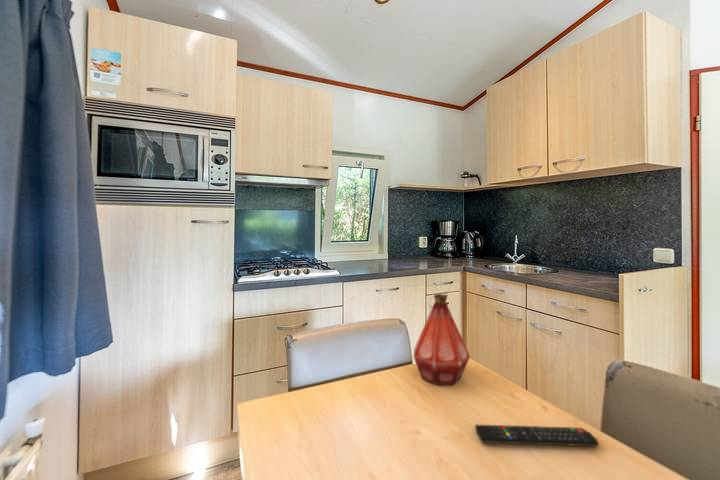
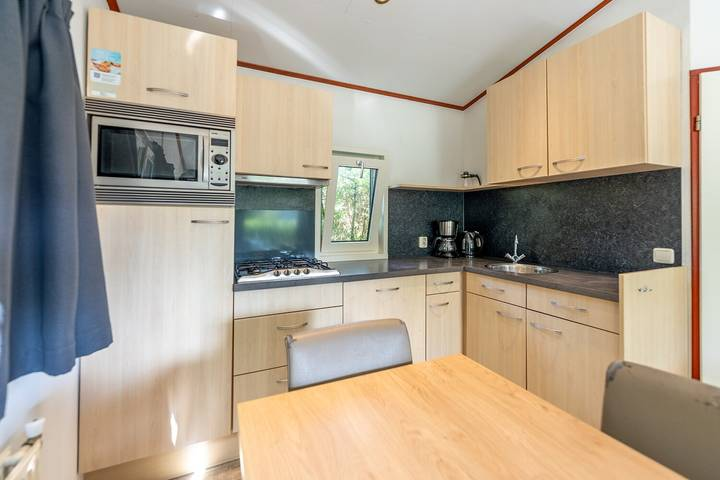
- remote control (535, 436)
- bottle (441, 335)
